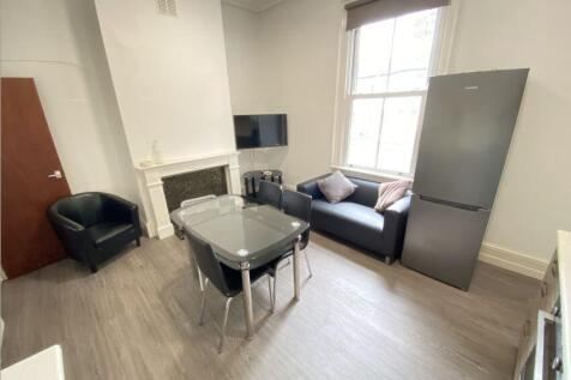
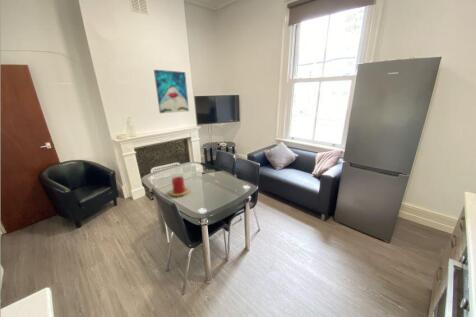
+ wall art (172, 92)
+ candle (178, 185)
